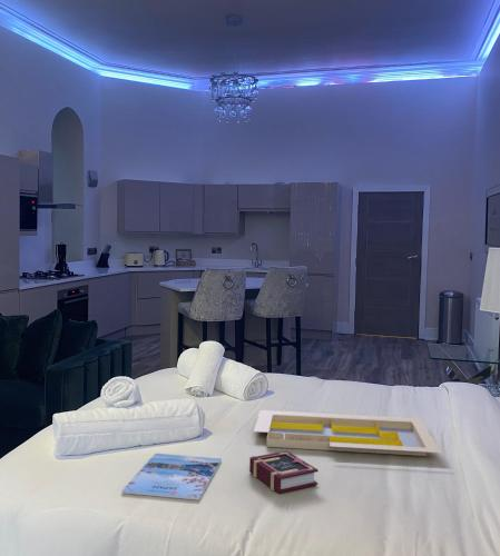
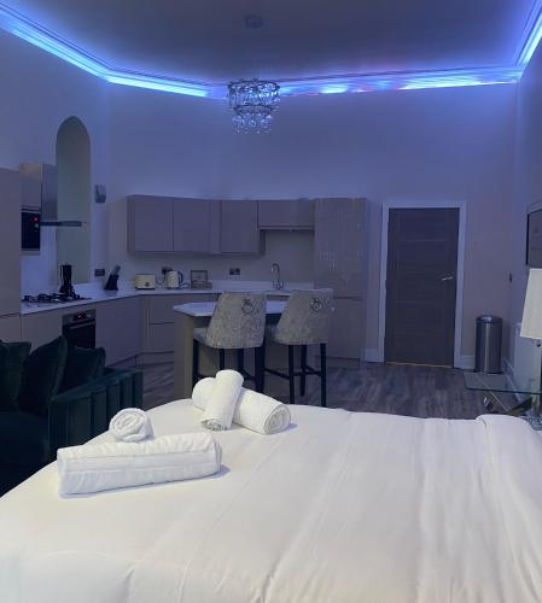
- magazine (175, 474)
- serving tray (341, 433)
- book (282, 469)
